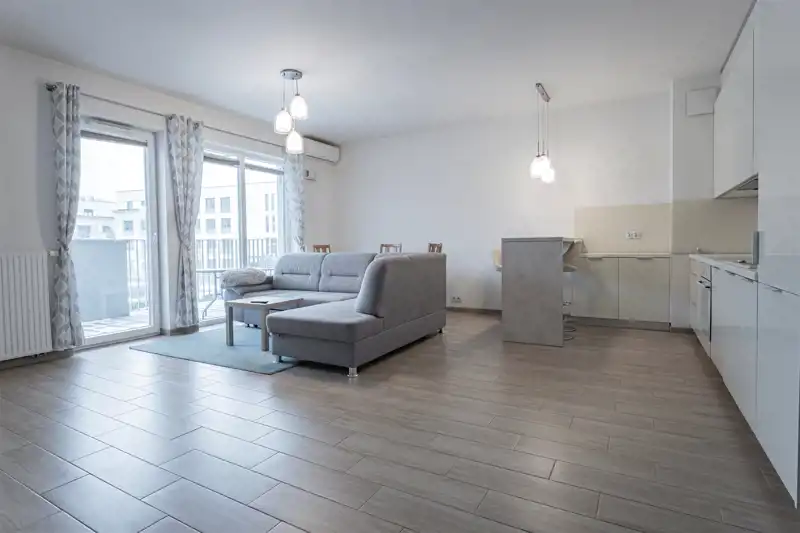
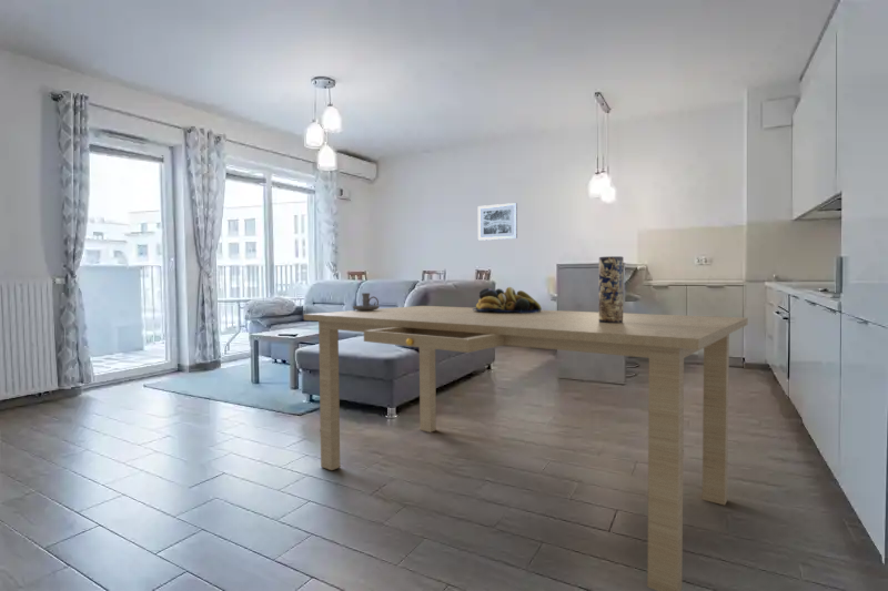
+ candle holder (367, 300)
+ wall art (497, 222)
+ vase (610, 288)
+ dining table (481, 349)
+ fruit bowl (506, 298)
